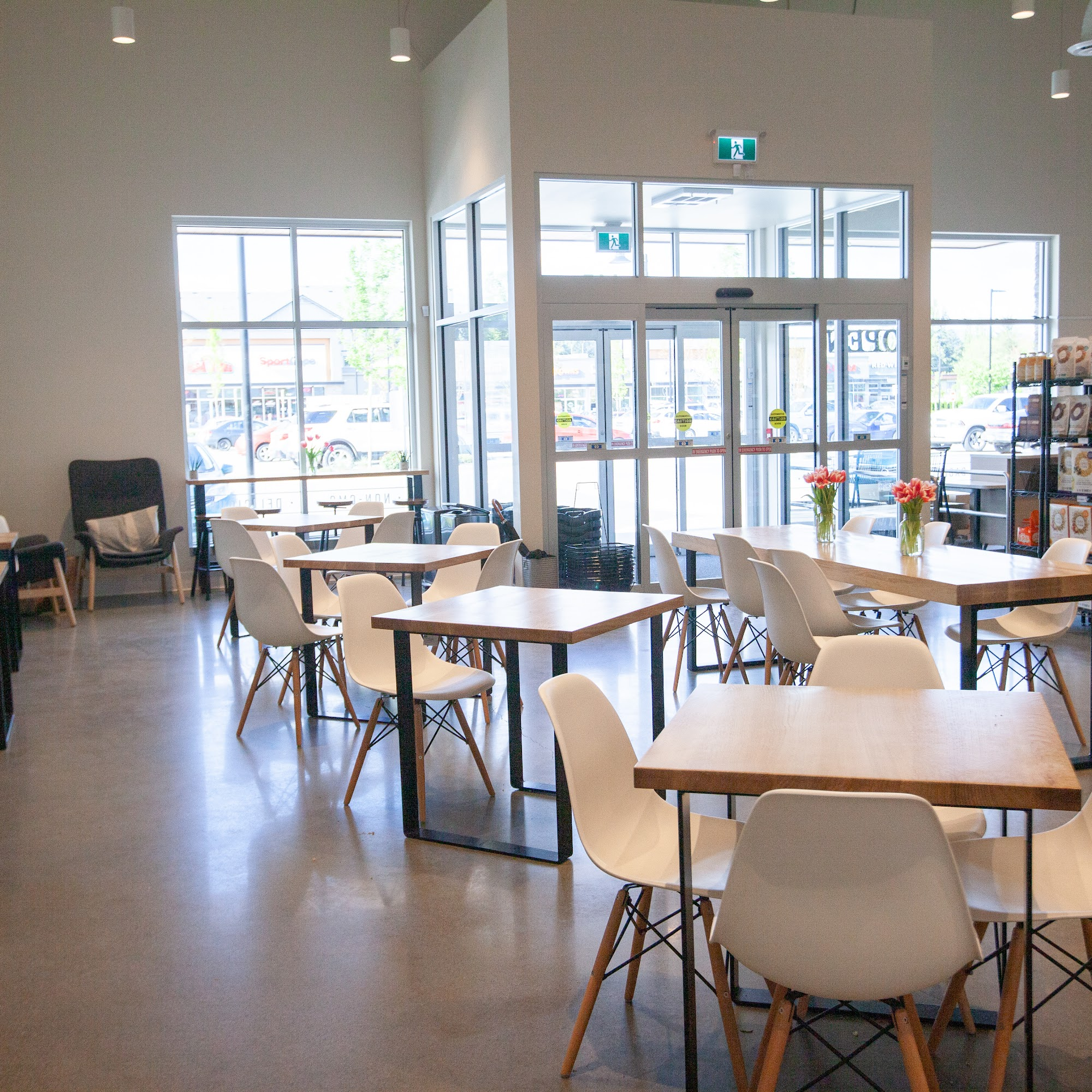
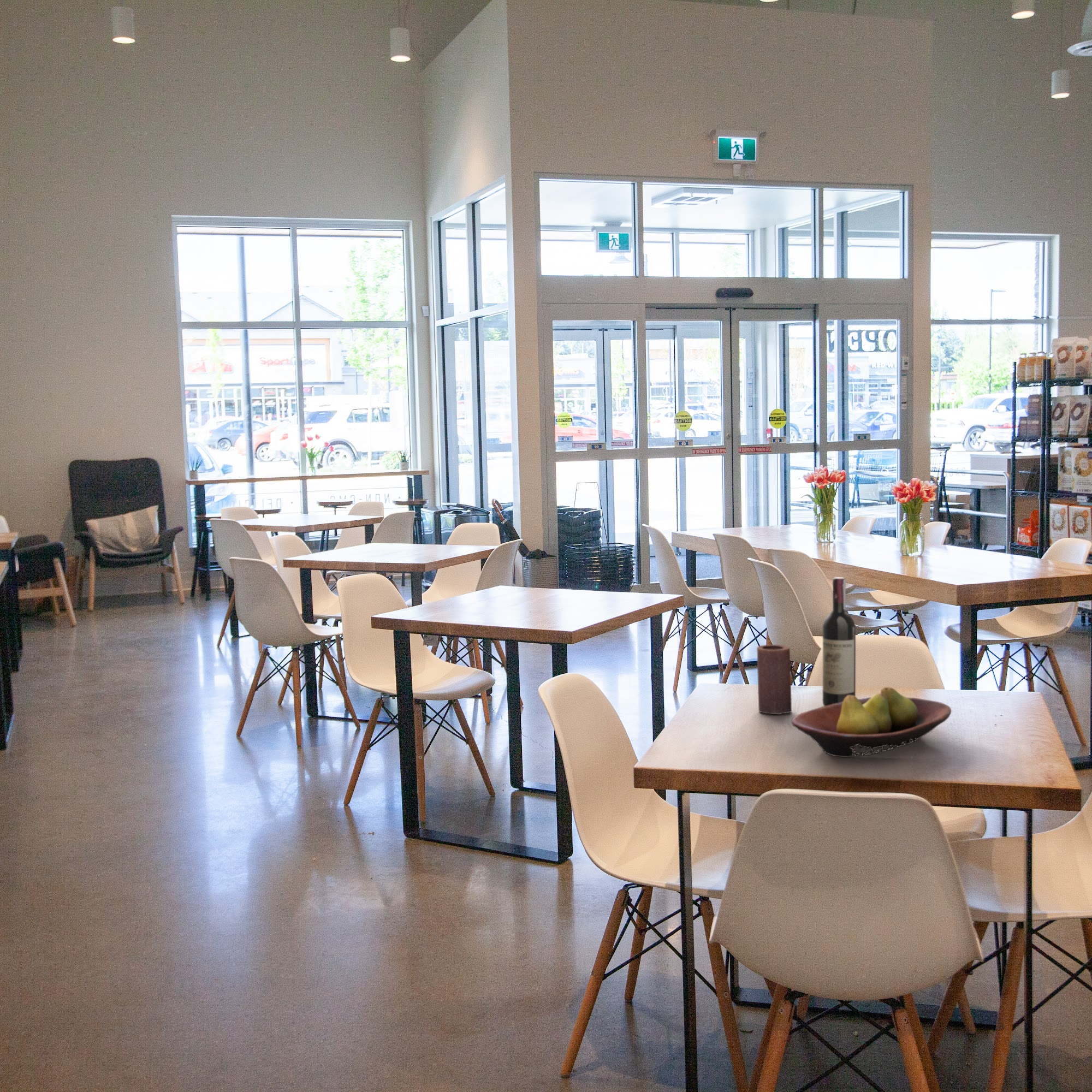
+ candle (774, 679)
+ wine bottle (839, 642)
+ fruit bowl (872, 717)
